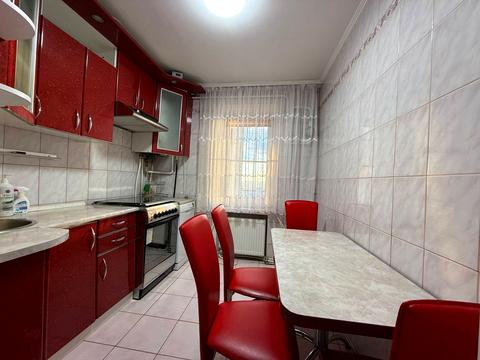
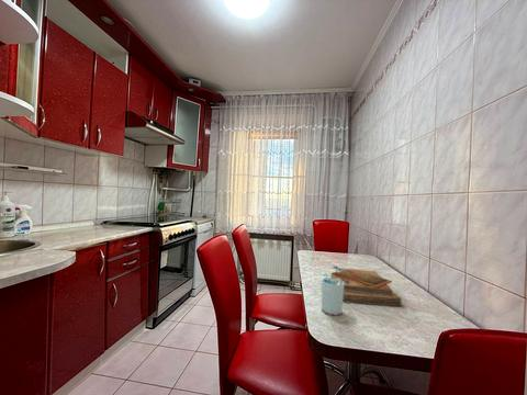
+ clipboard (361, 282)
+ cup (333, 292)
